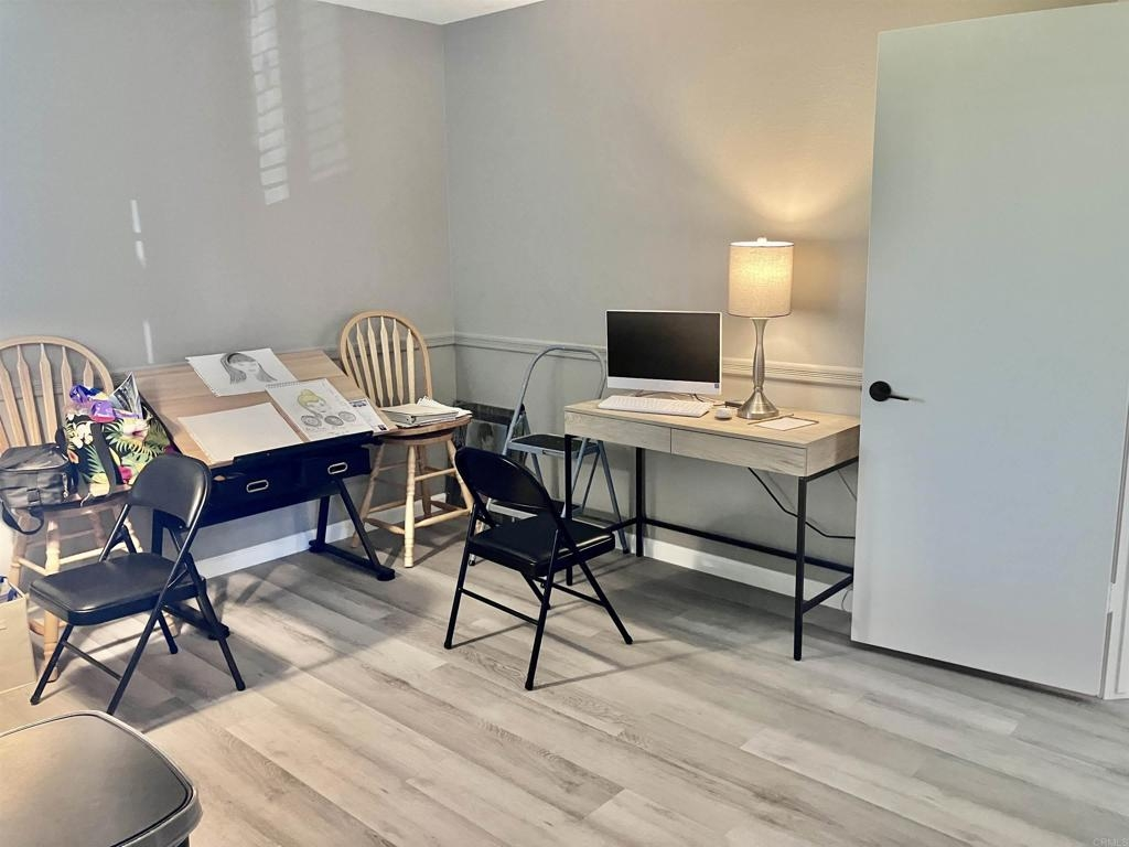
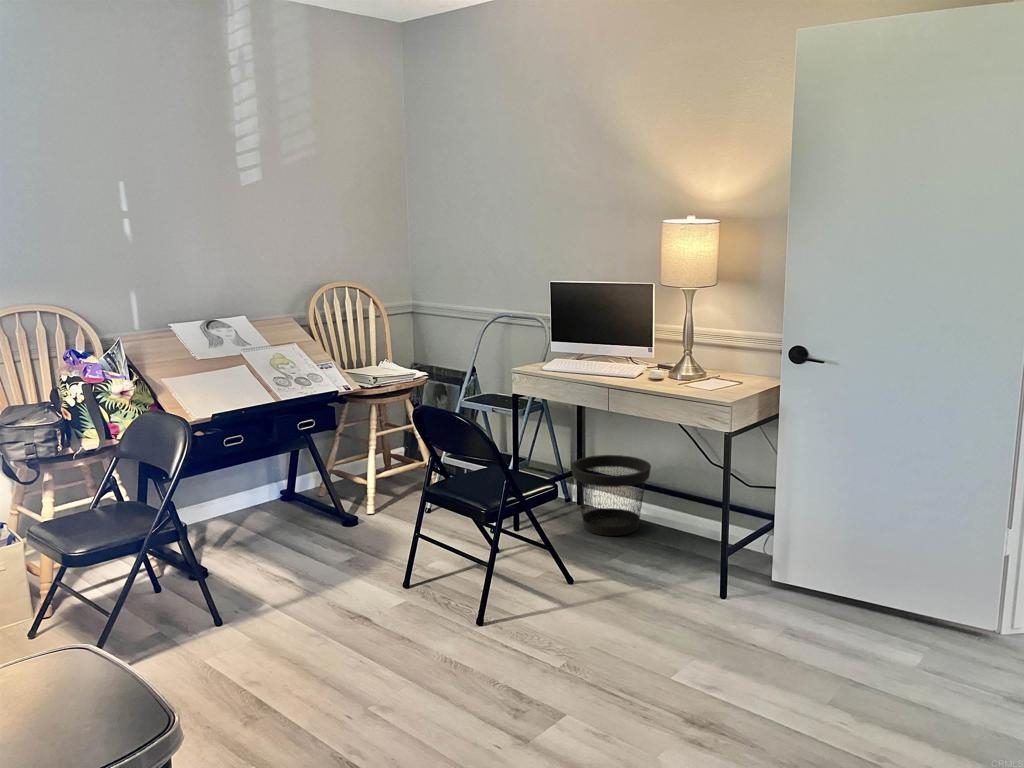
+ wastebasket (611, 496)
